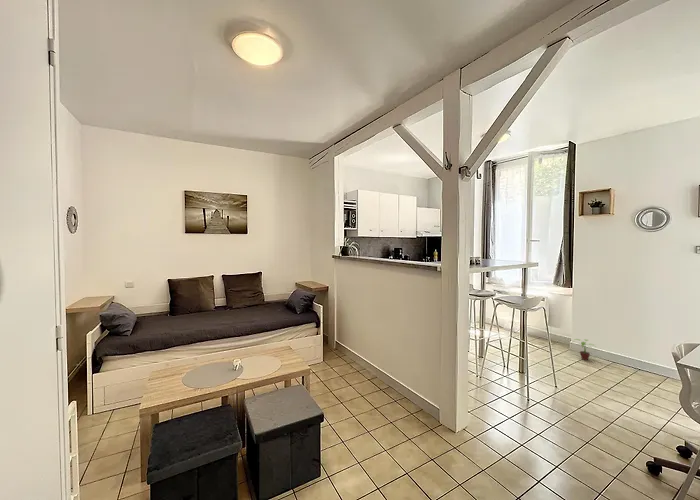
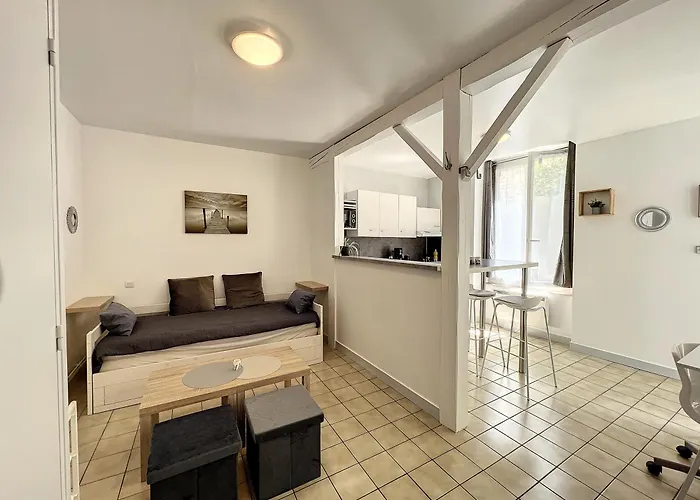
- potted plant (584, 349)
